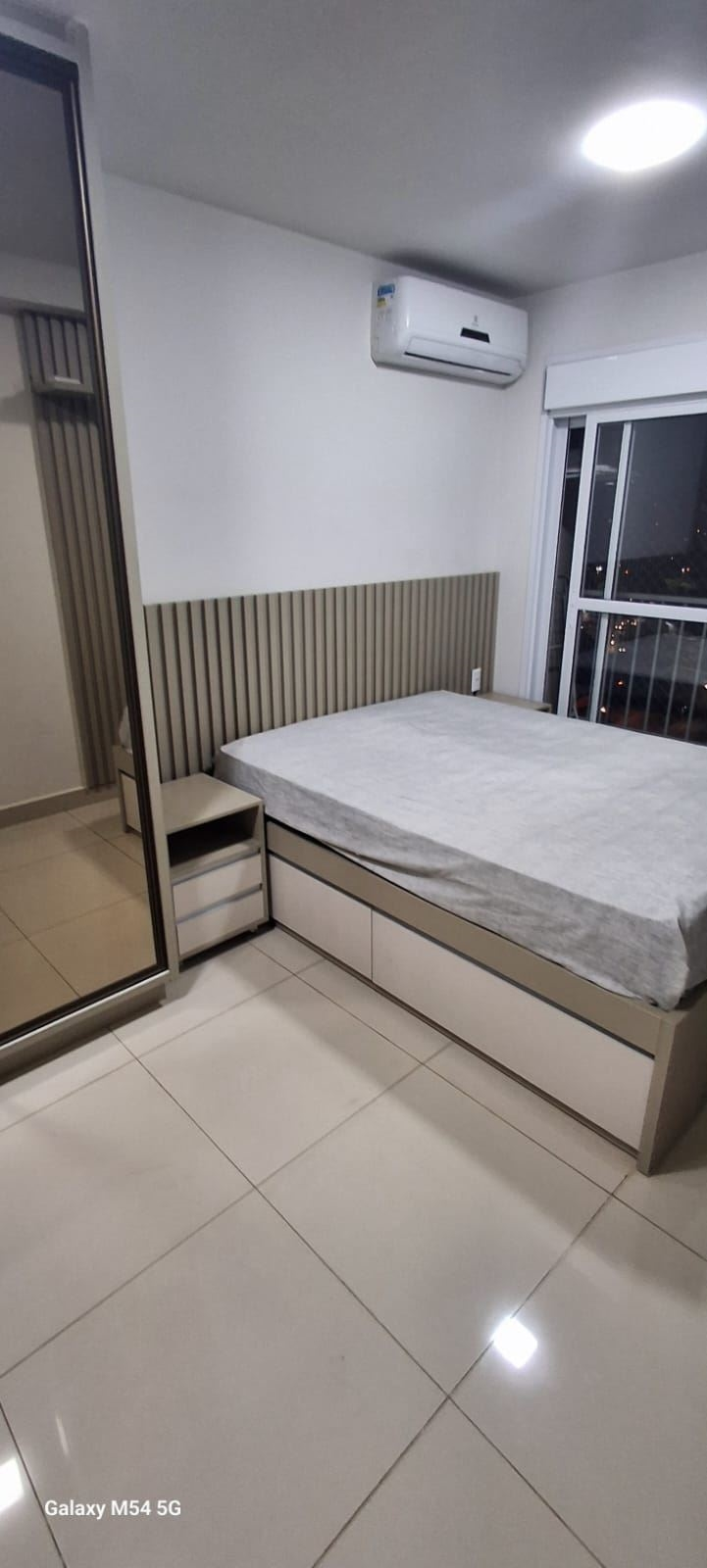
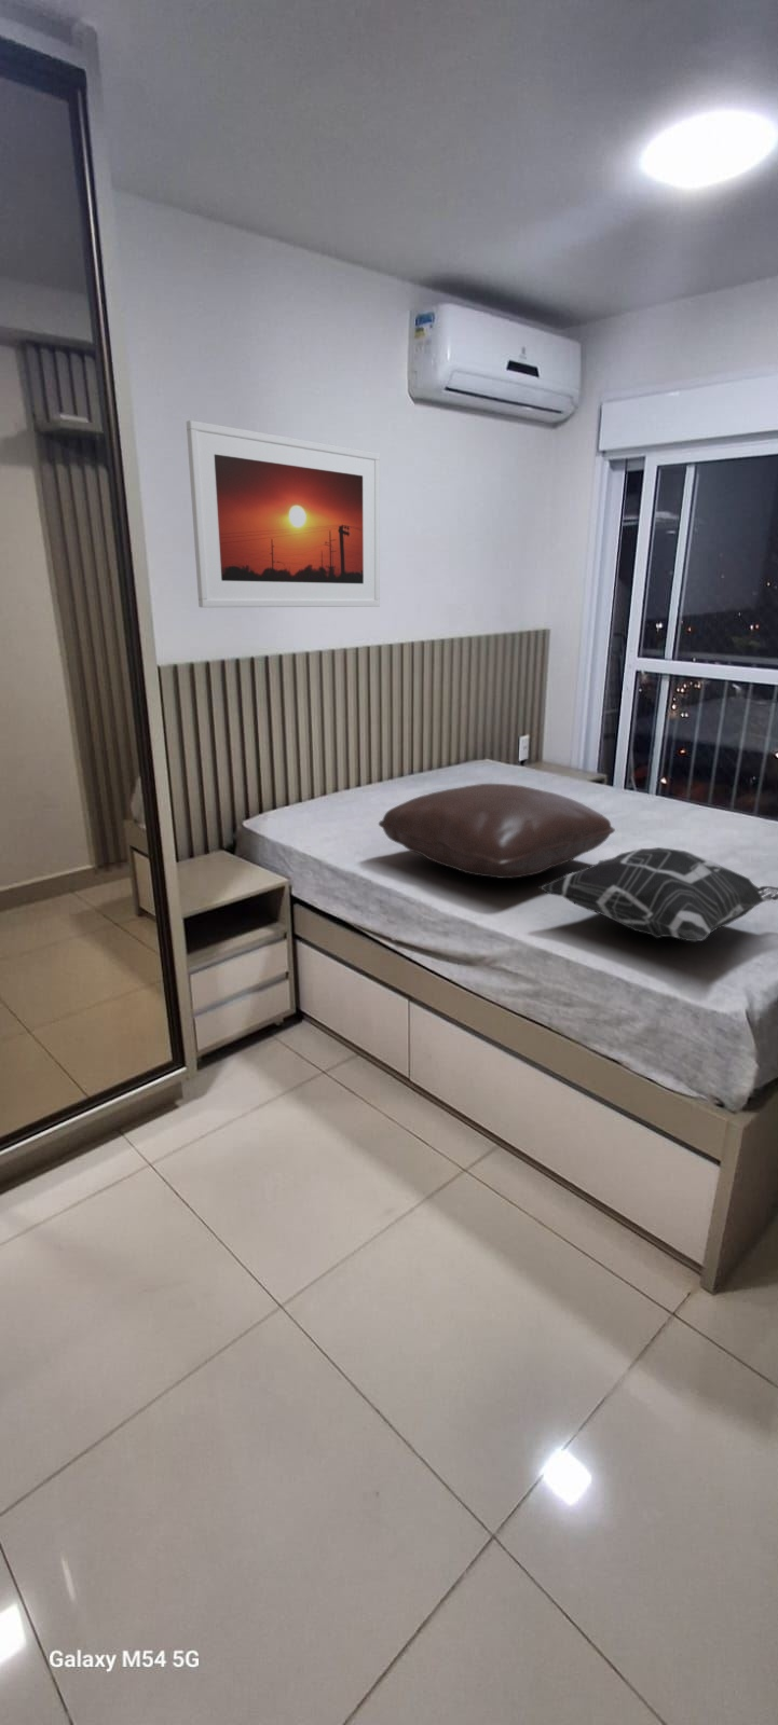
+ pillow (494, 828)
+ decorative pillow (668, 890)
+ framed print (295, 525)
